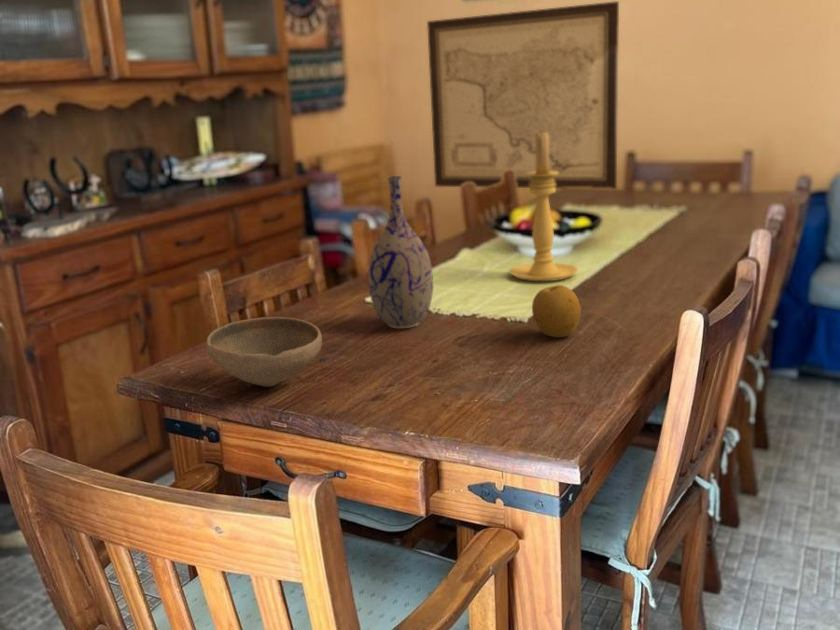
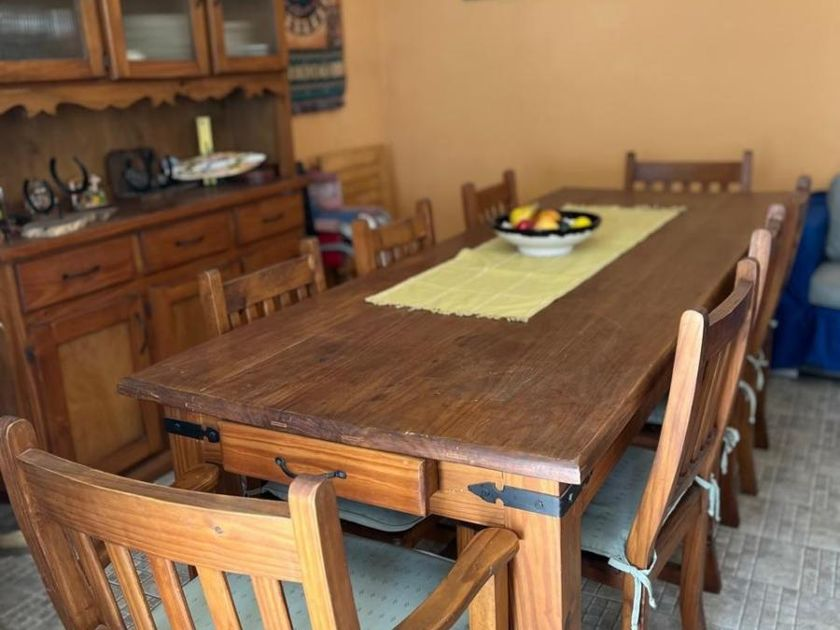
- bowl (266, 357)
- wall art (518, 102)
- fruit (556, 310)
- vase (399, 251)
- candle holder (542, 203)
